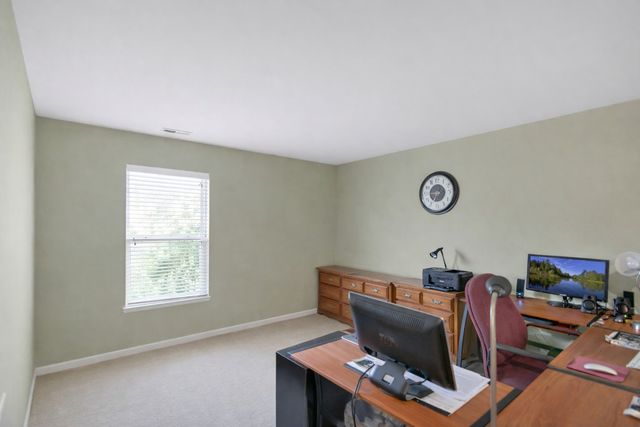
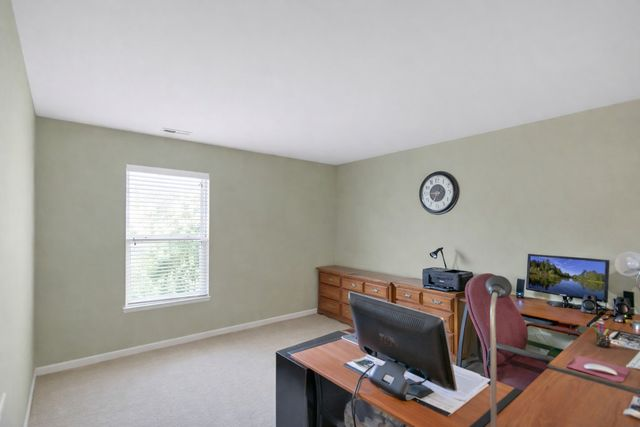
+ pen holder (601, 335)
